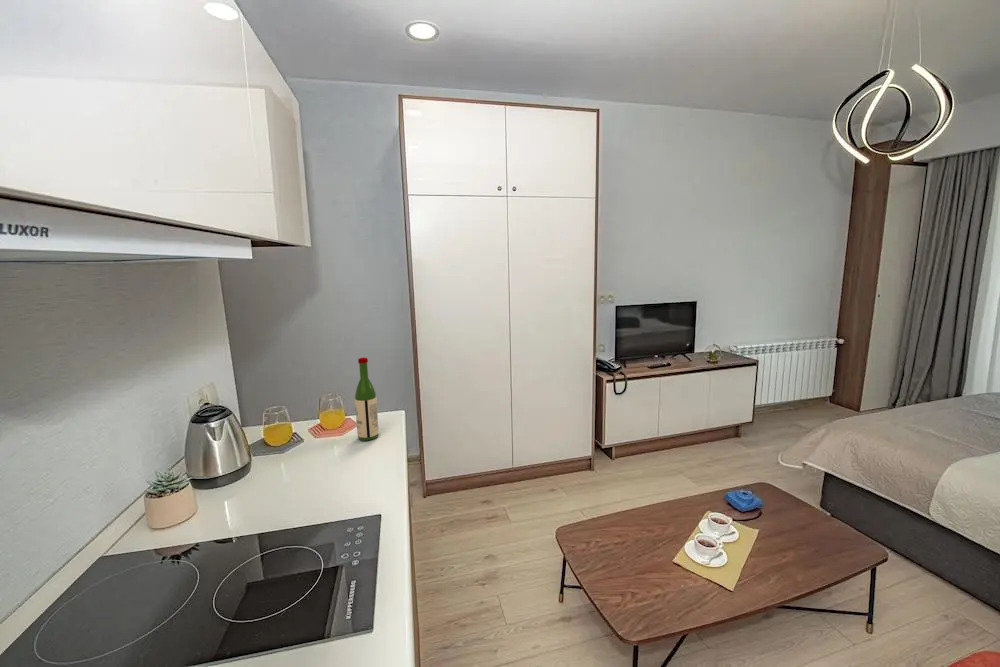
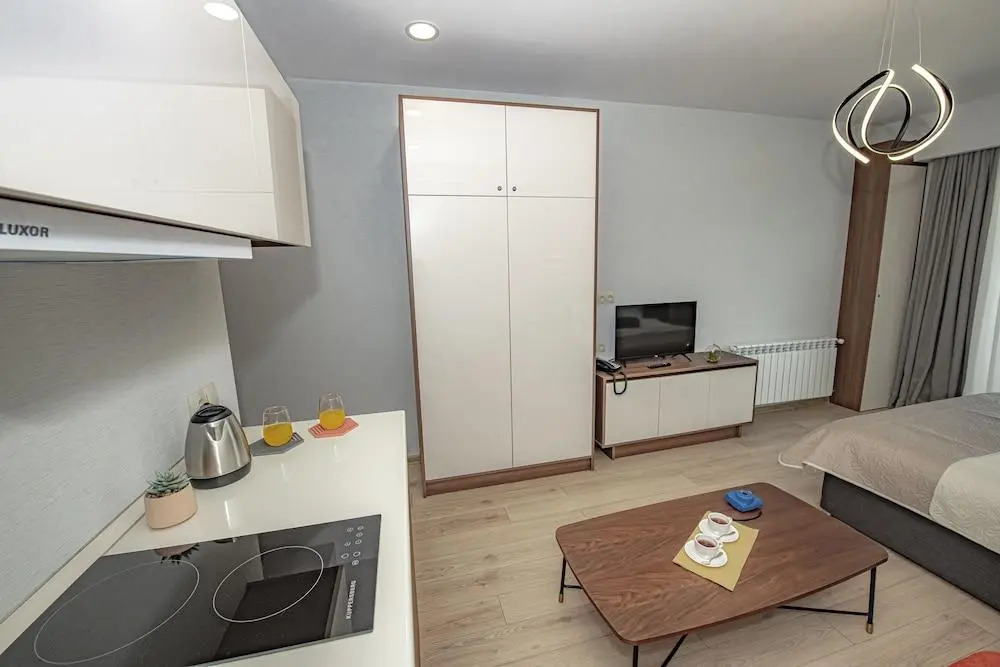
- wine bottle (365, 398)
